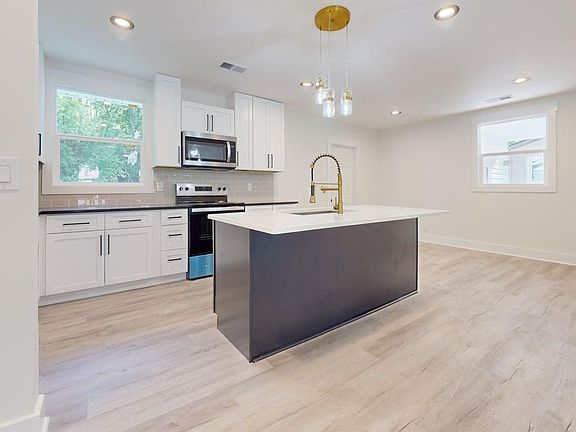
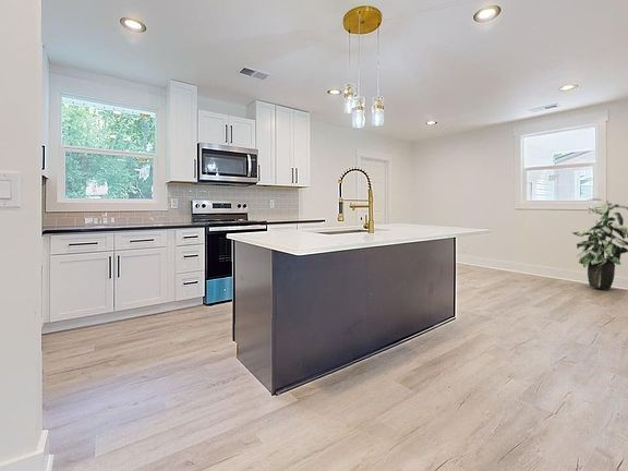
+ indoor plant (599, 243)
